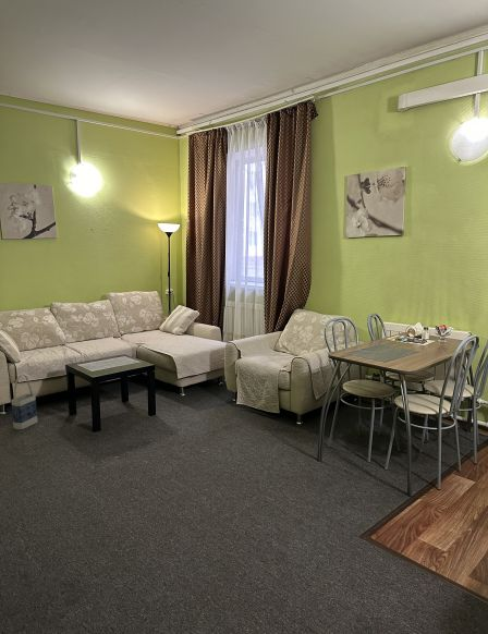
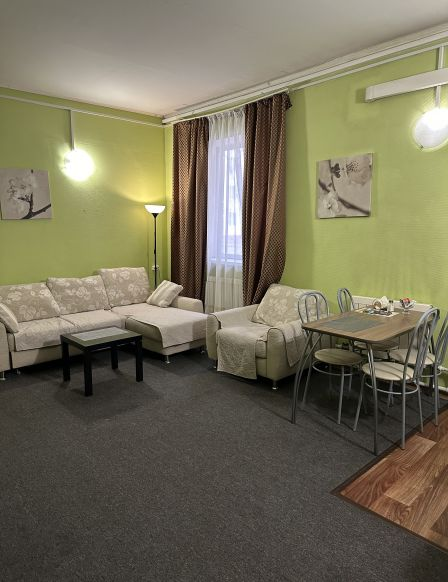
- bag (23, 400)
